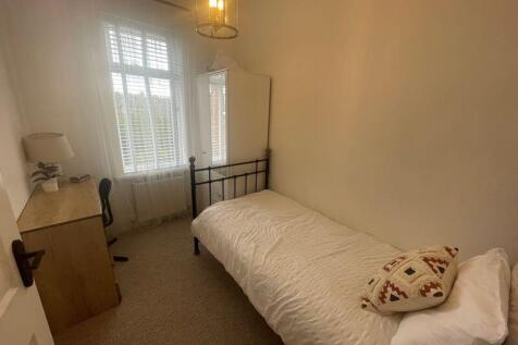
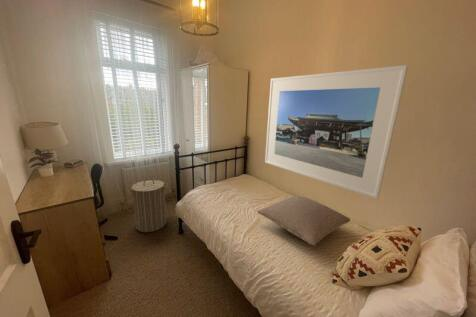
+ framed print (315, 128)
+ laundry hamper (149, 202)
+ pillow (302, 215)
